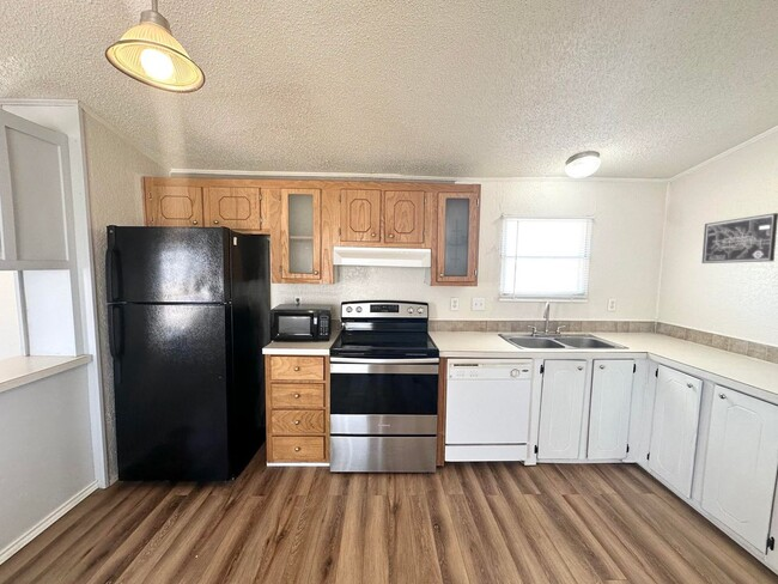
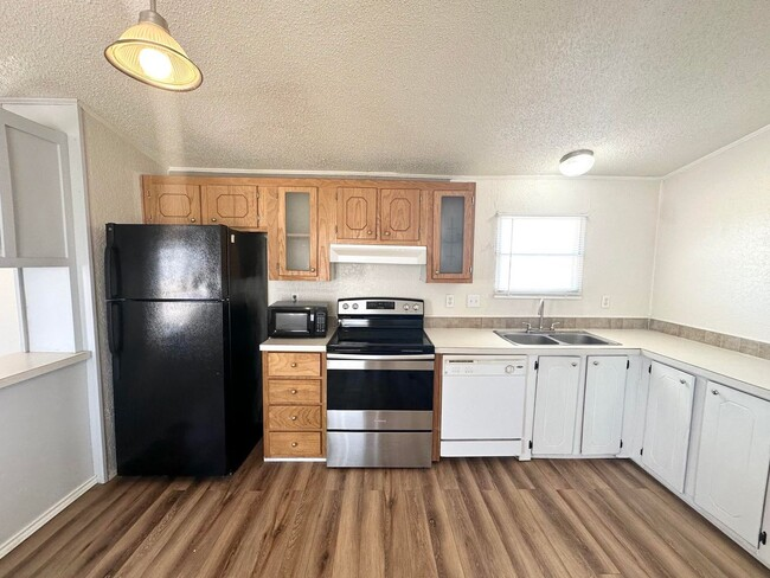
- wall art (736, 241)
